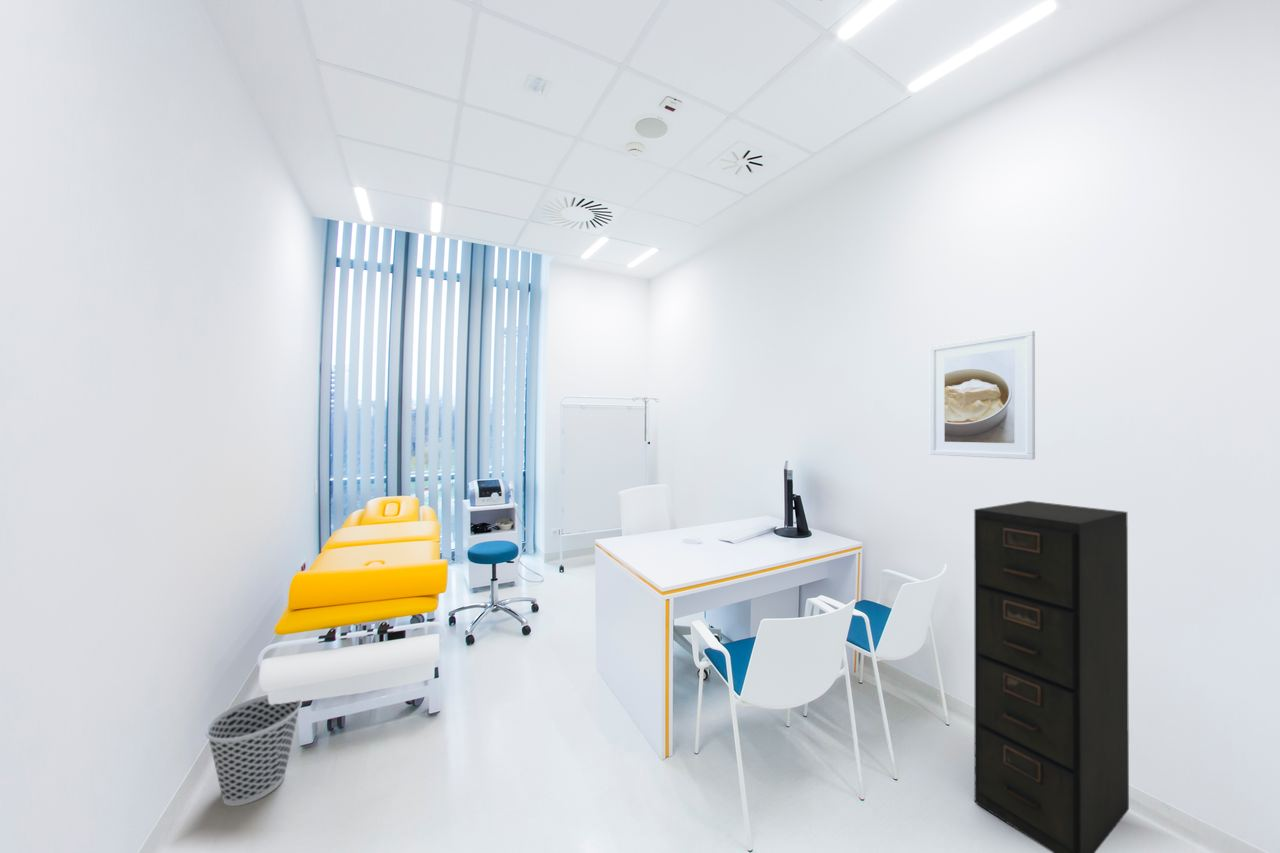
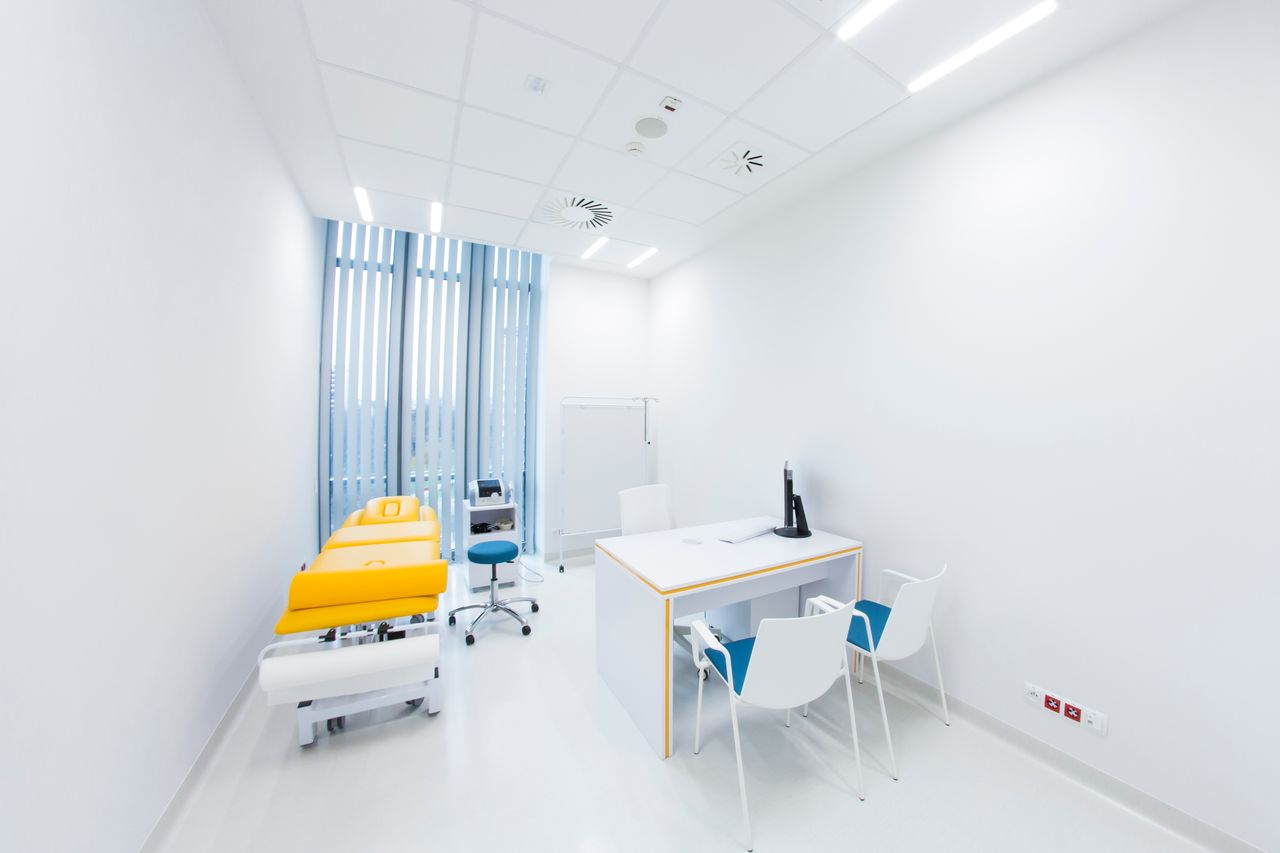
- filing cabinet (1048, 658)
- wastebasket (255, 749)
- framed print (977, 398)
